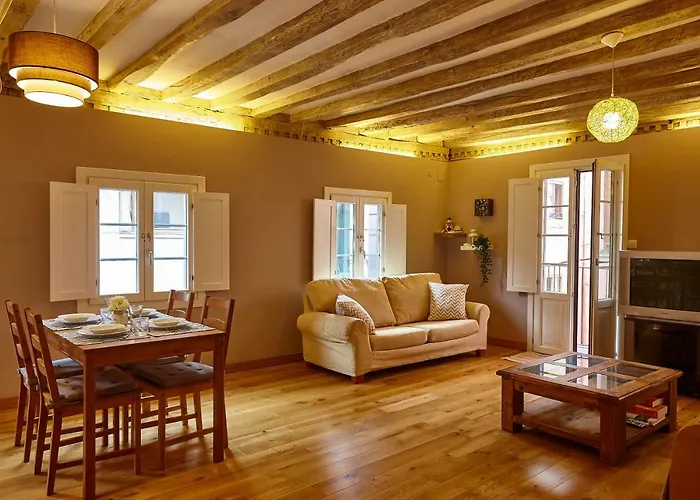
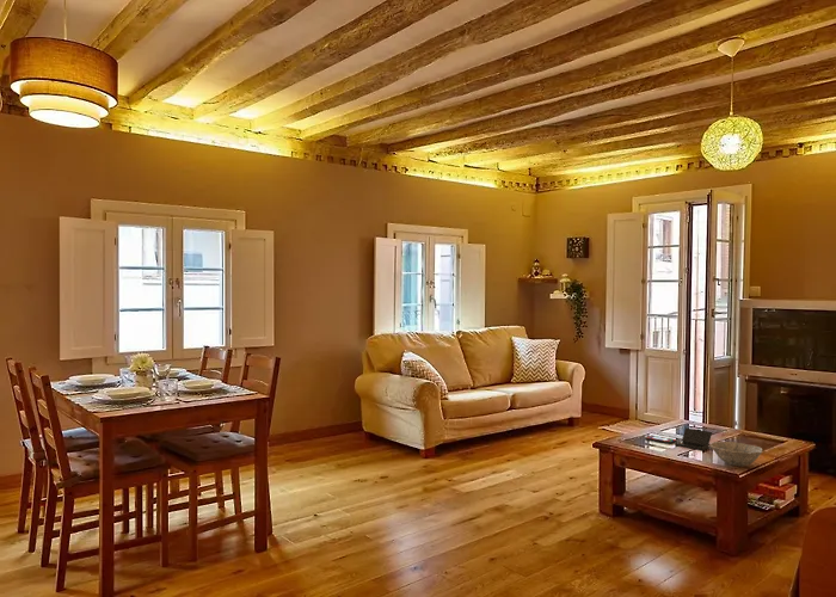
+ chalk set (675, 439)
+ bowl (736, 455)
